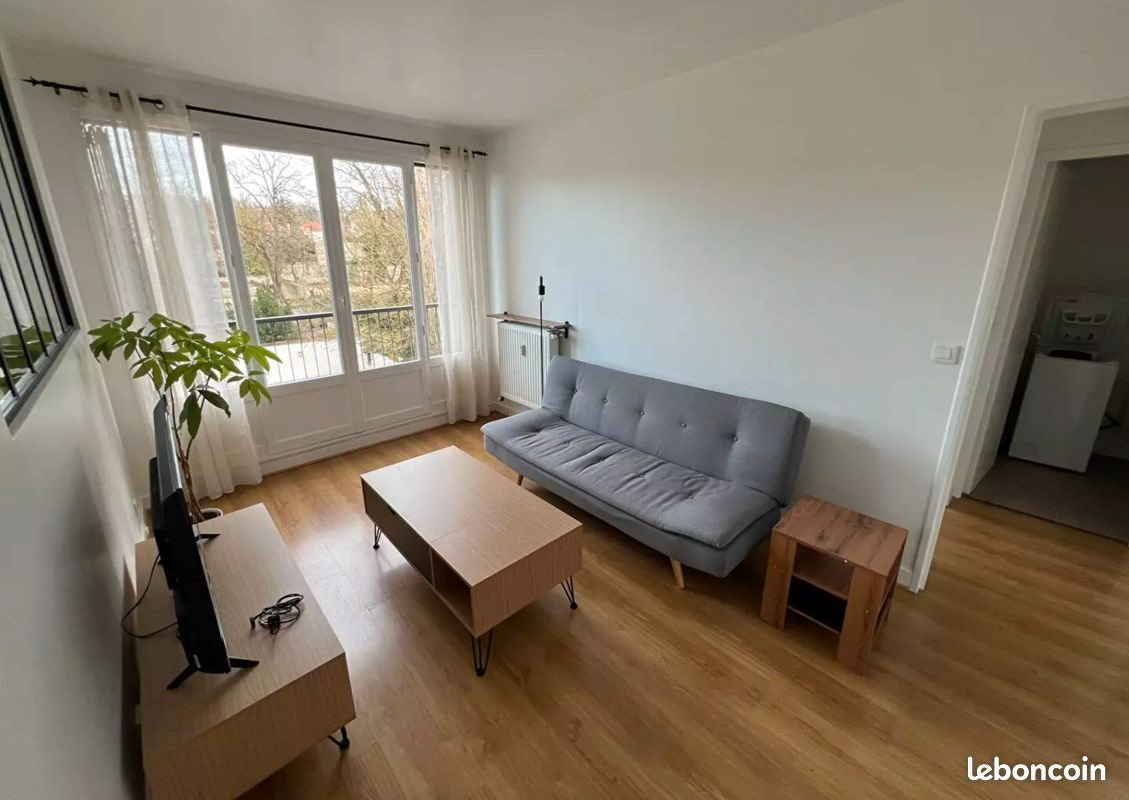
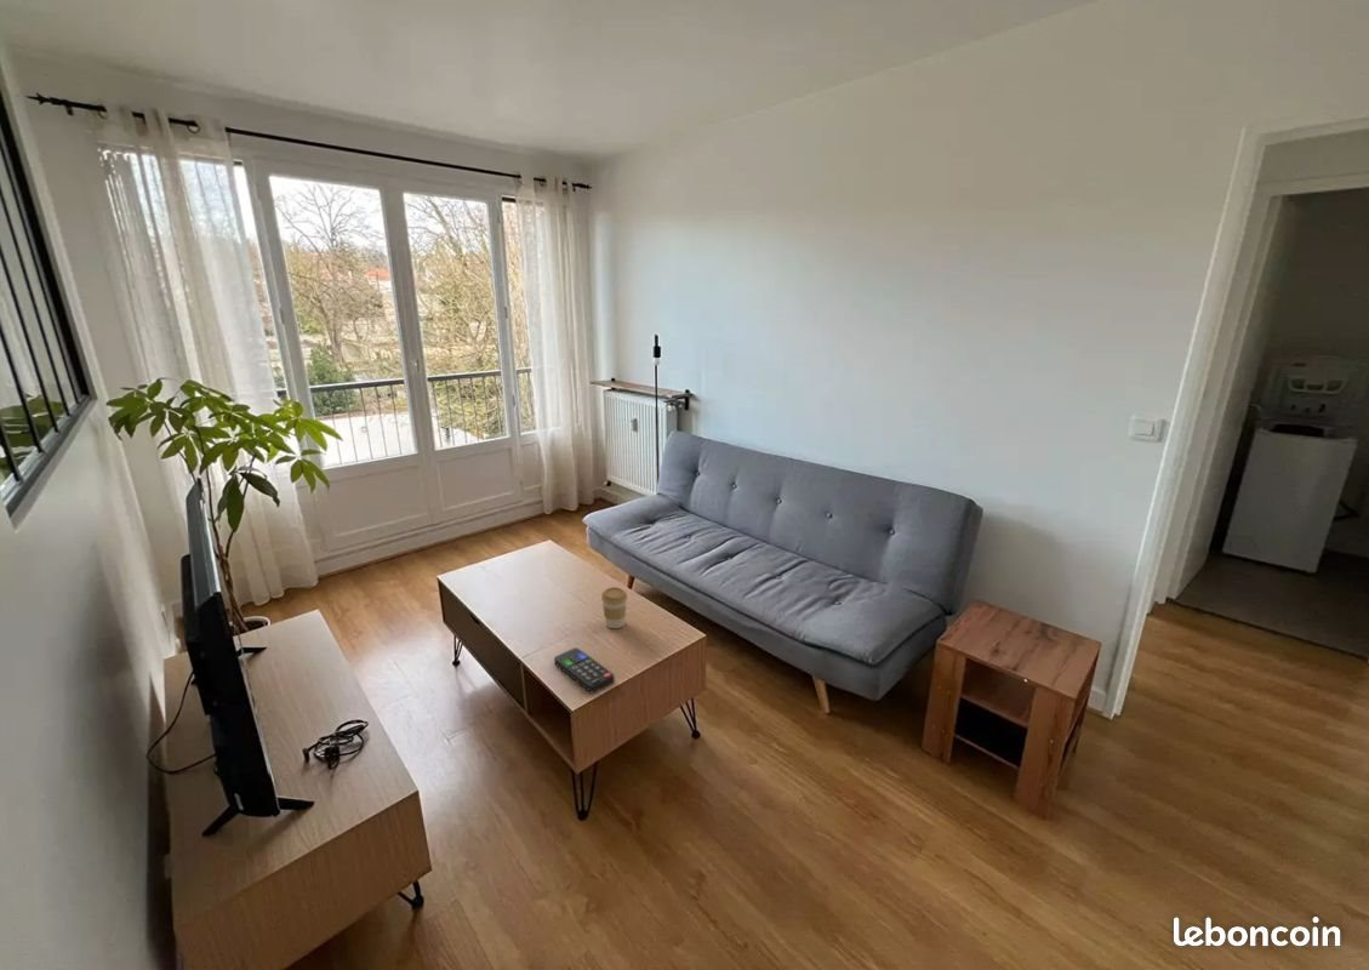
+ remote control (583, 668)
+ coffee cup (615, 606)
